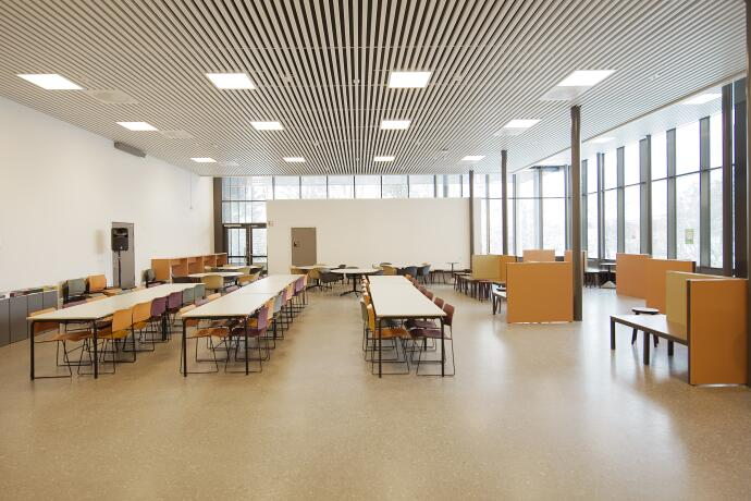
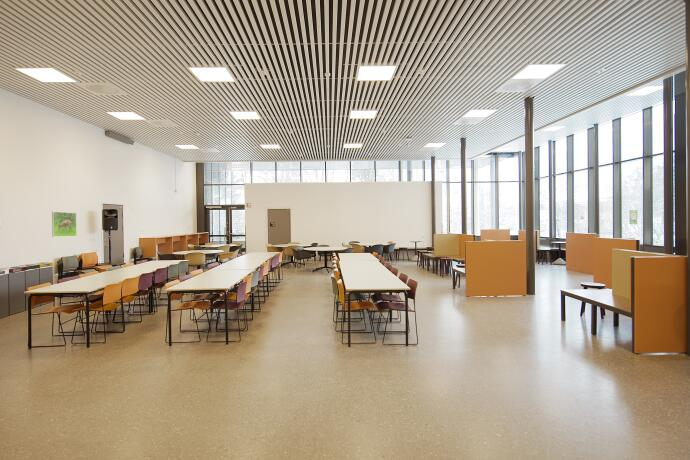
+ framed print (64, 224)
